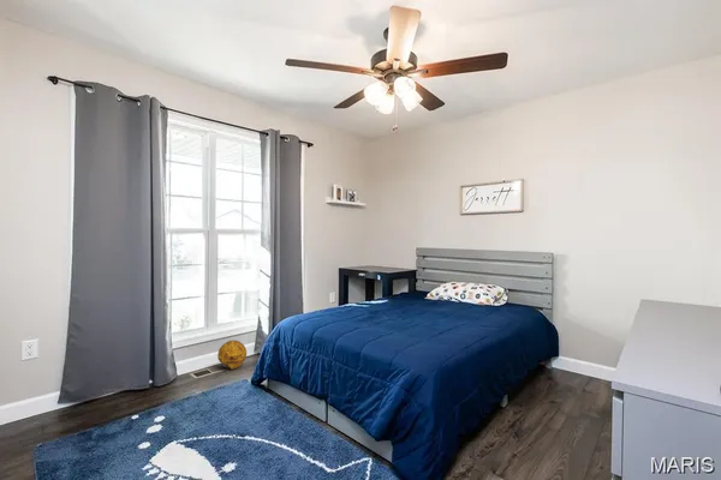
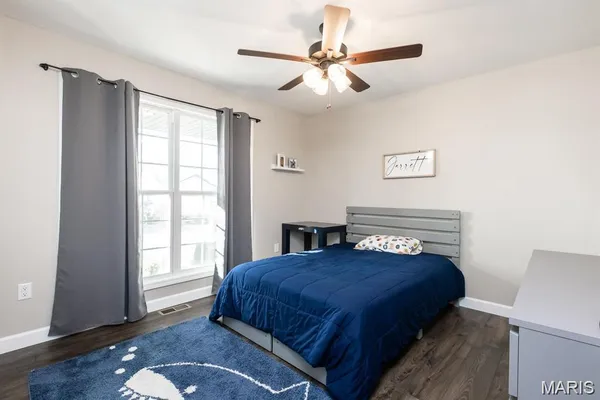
- basketball (232, 354)
